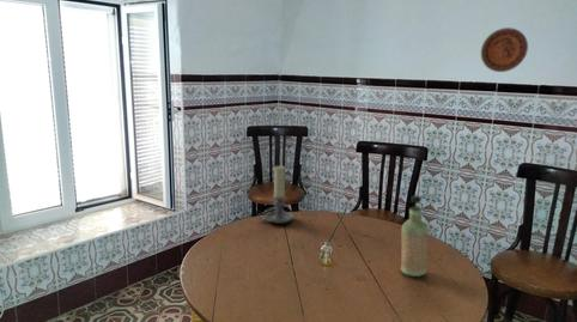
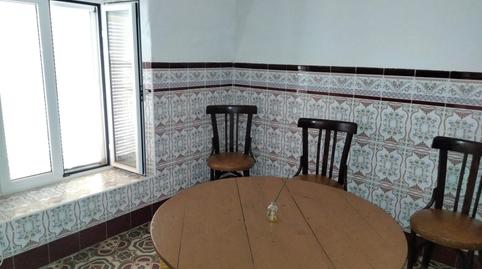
- bottle (414, 235)
- candle holder (275, 193)
- decorative plate (503, 49)
